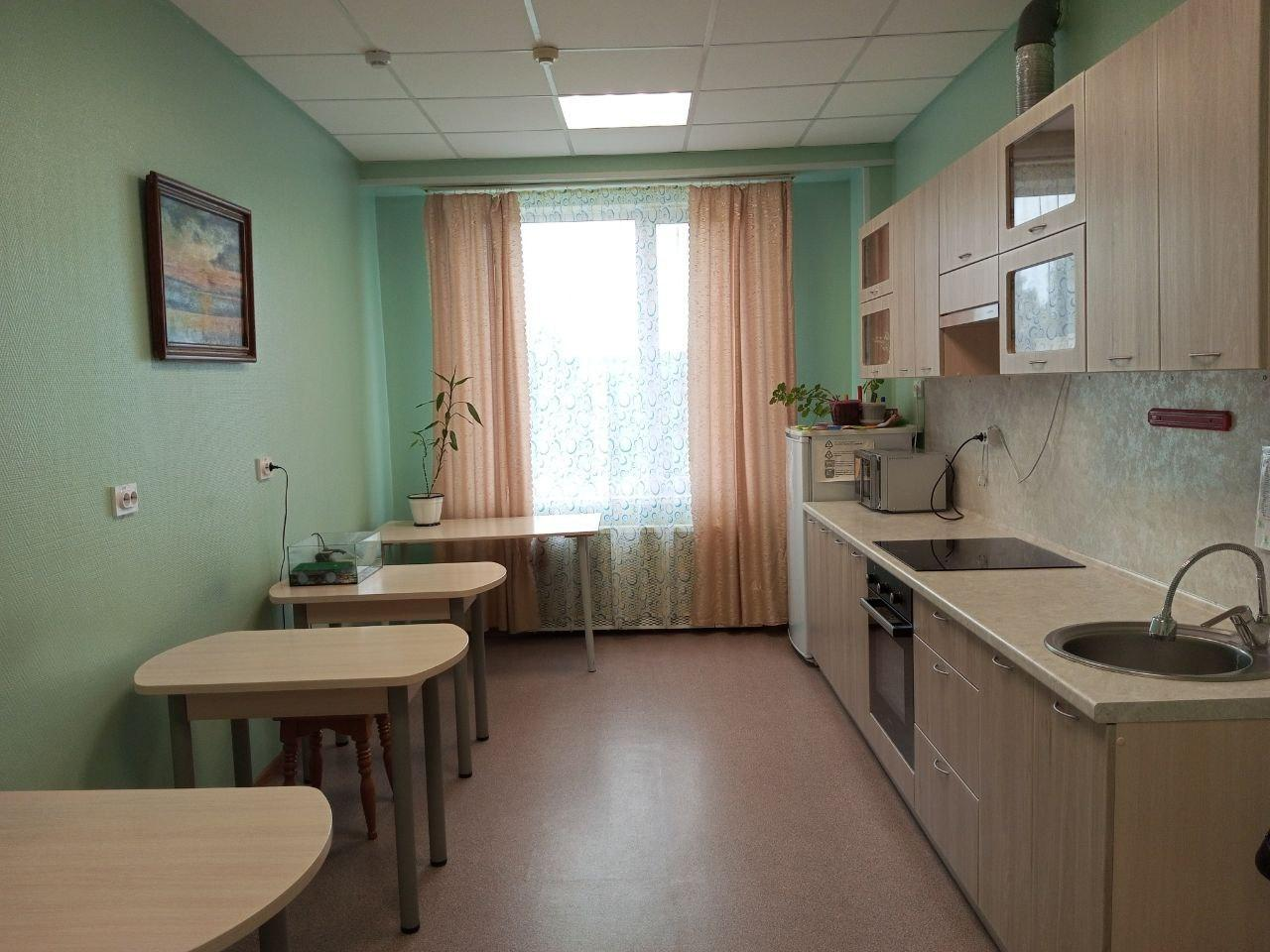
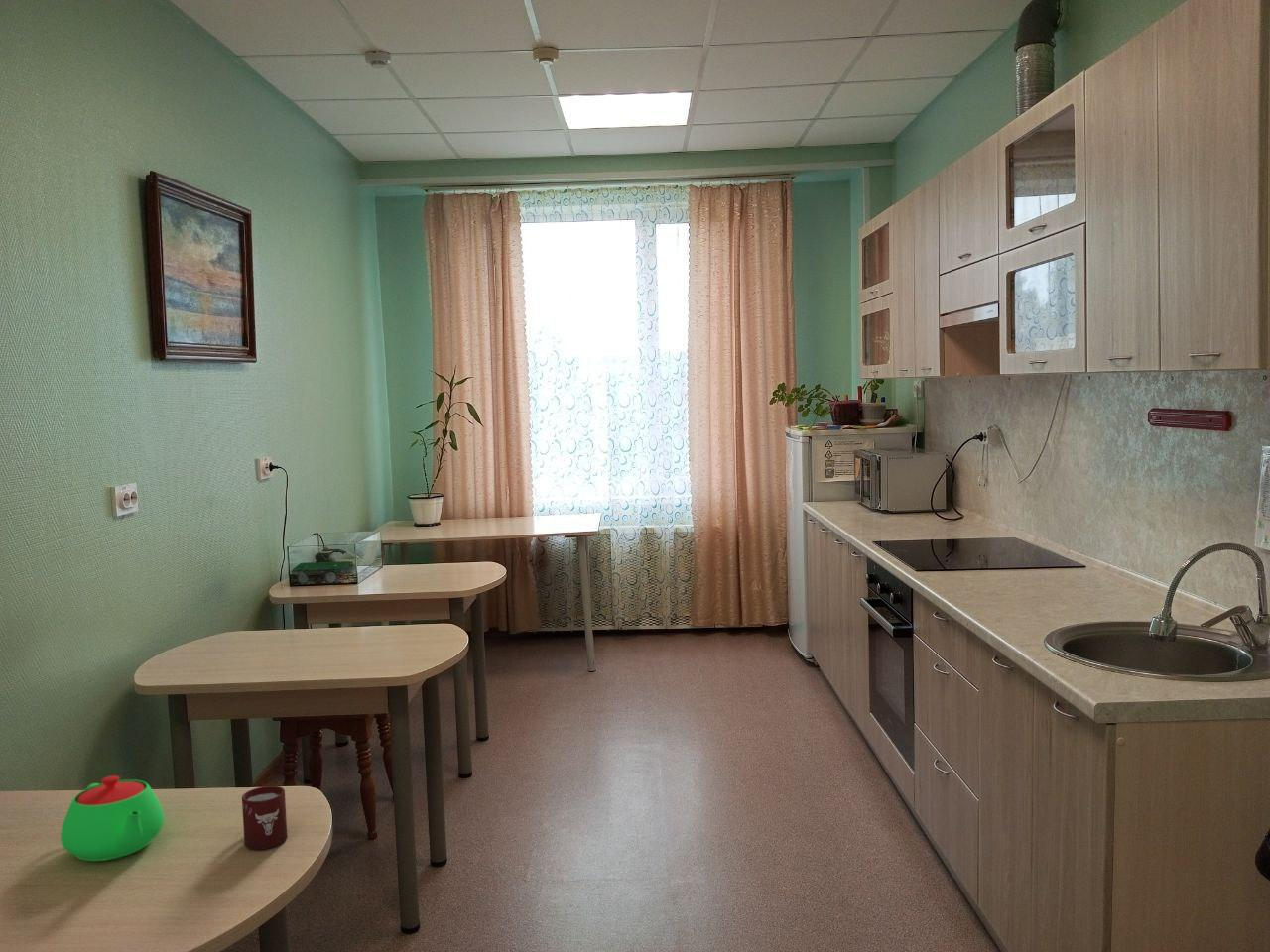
+ teapot (114, 813)
+ cup (261, 814)
